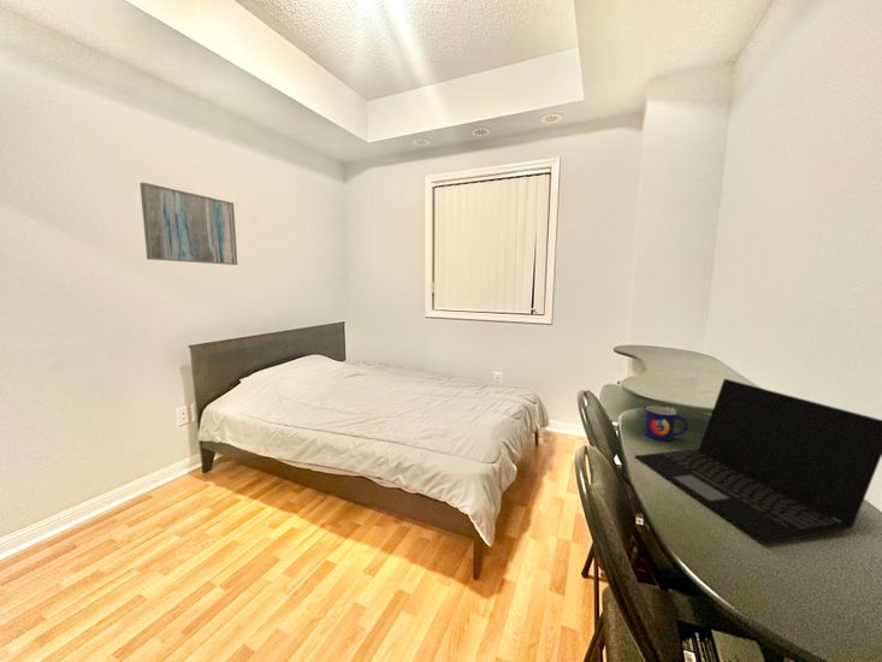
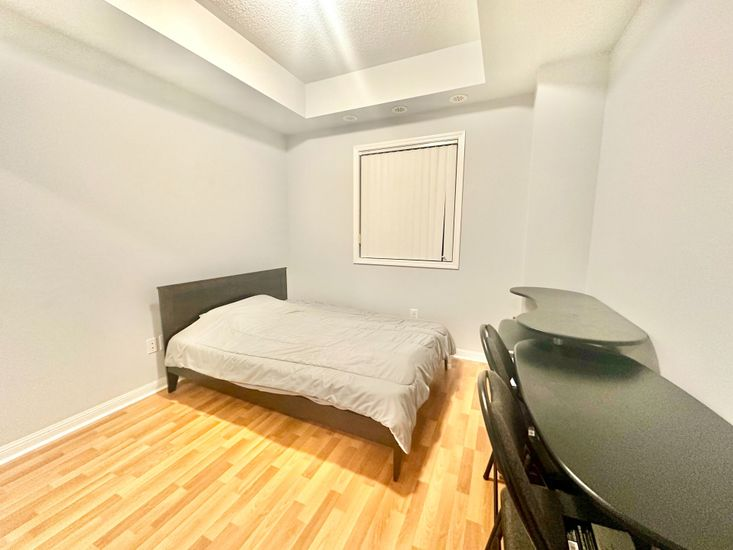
- laptop (741, 444)
- wall art (194, 227)
- mug (665, 424)
